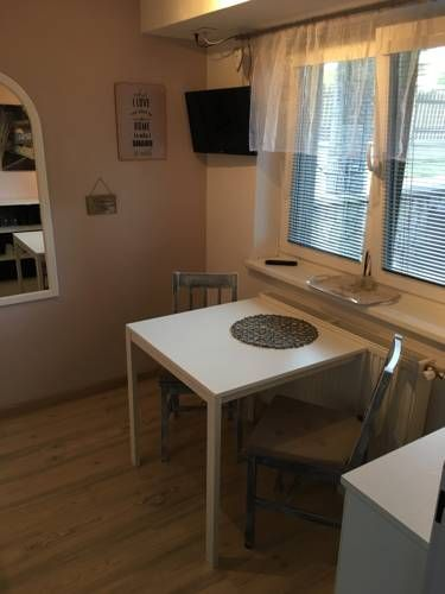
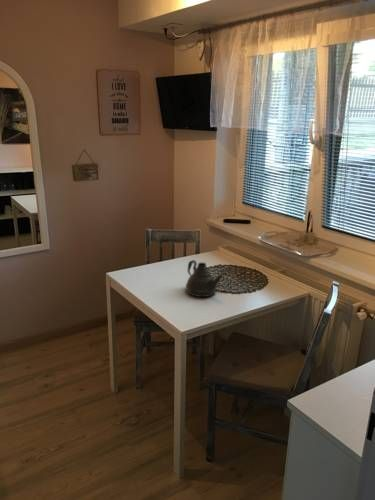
+ teapot (205, 279)
